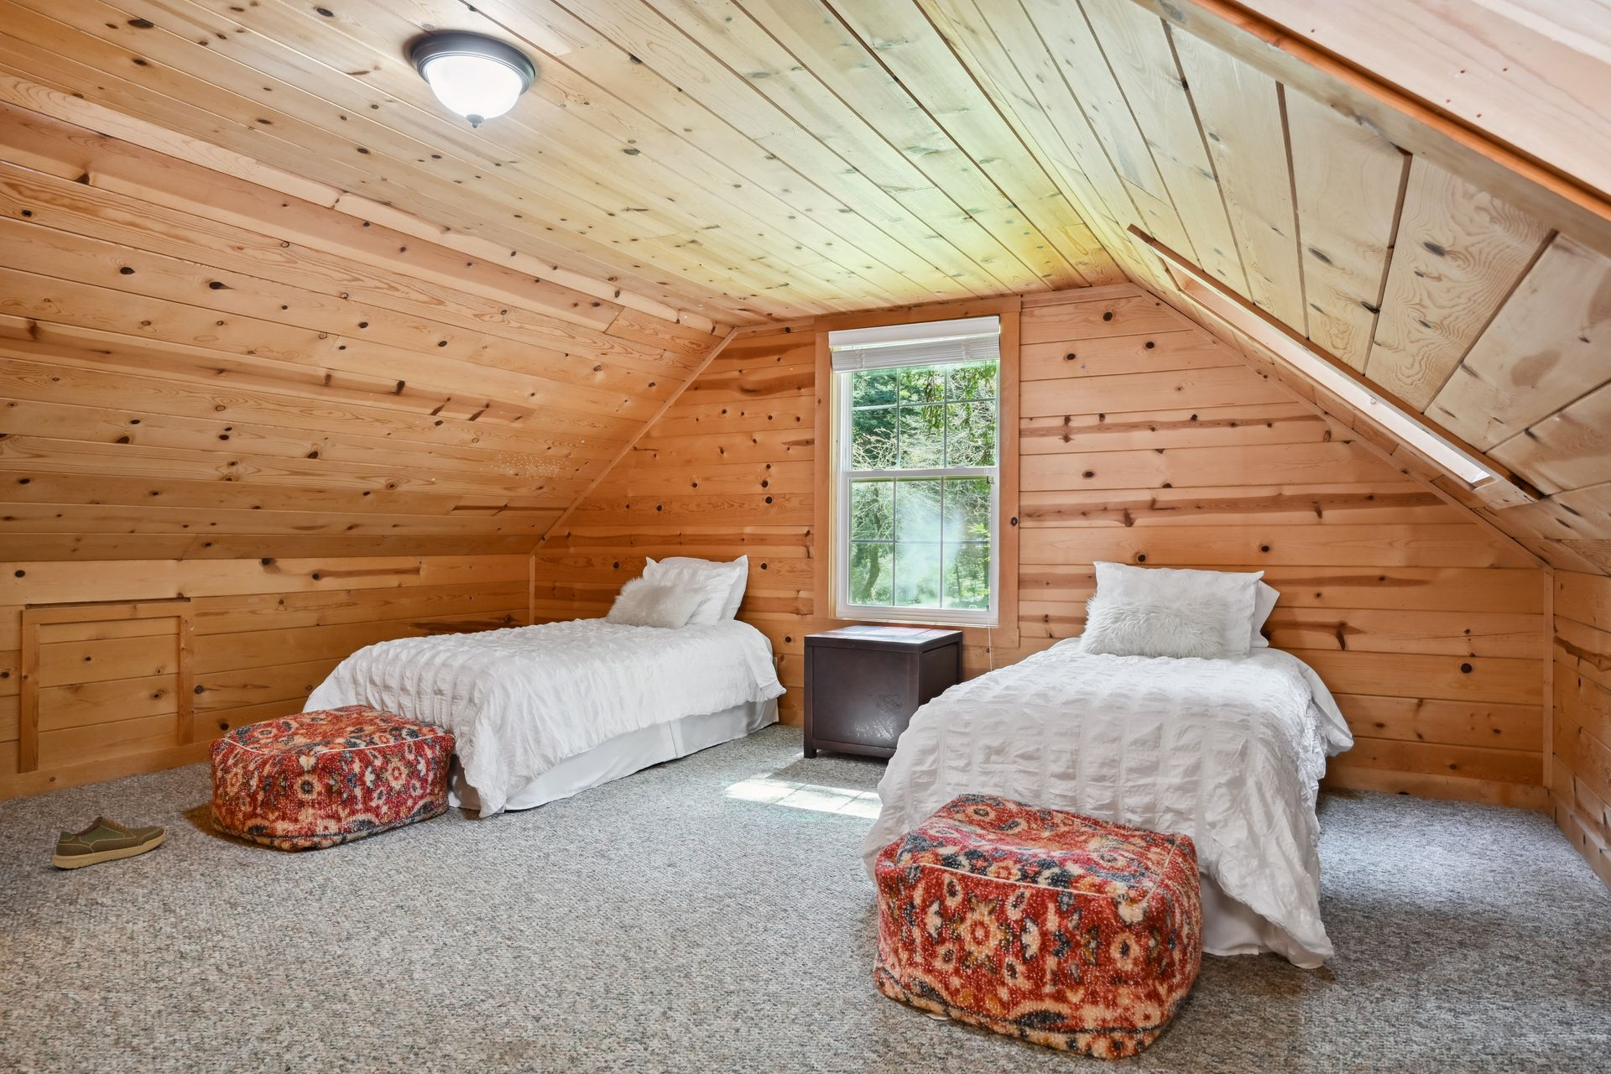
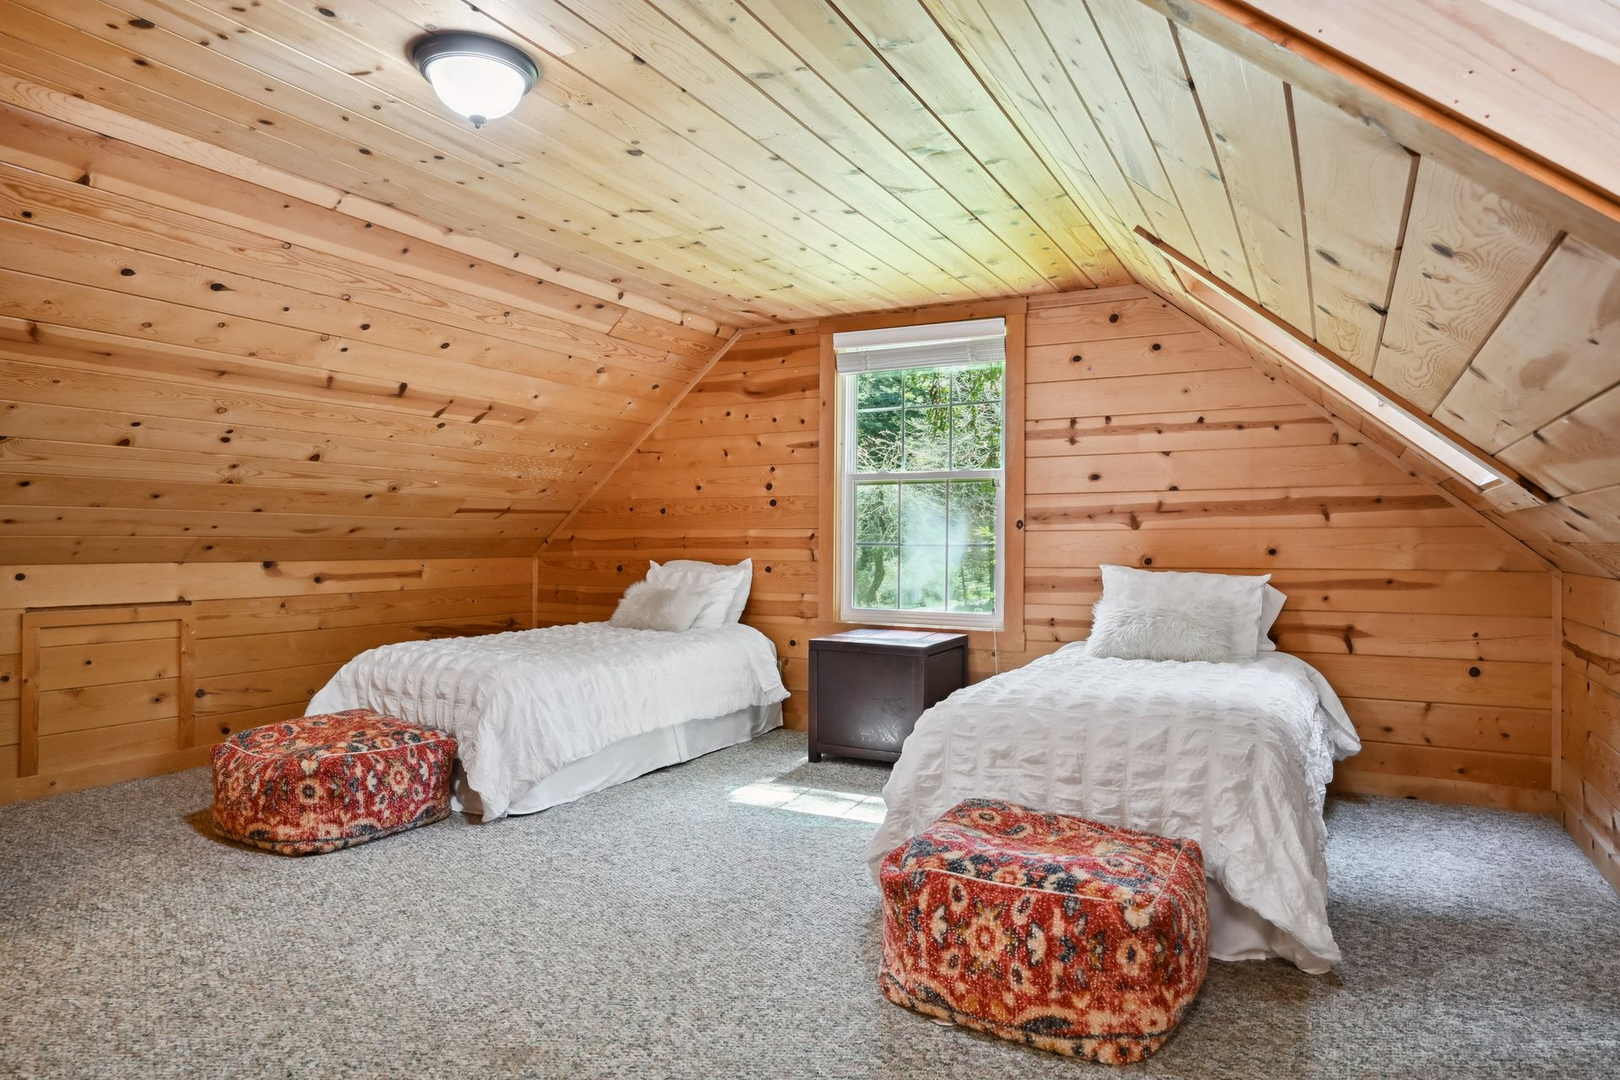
- shoe (111, 834)
